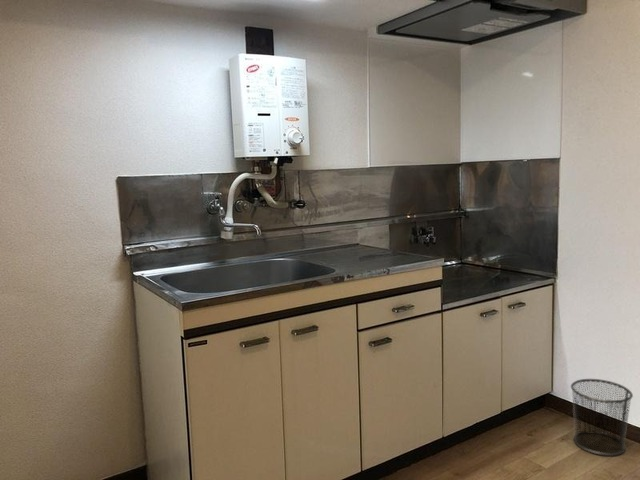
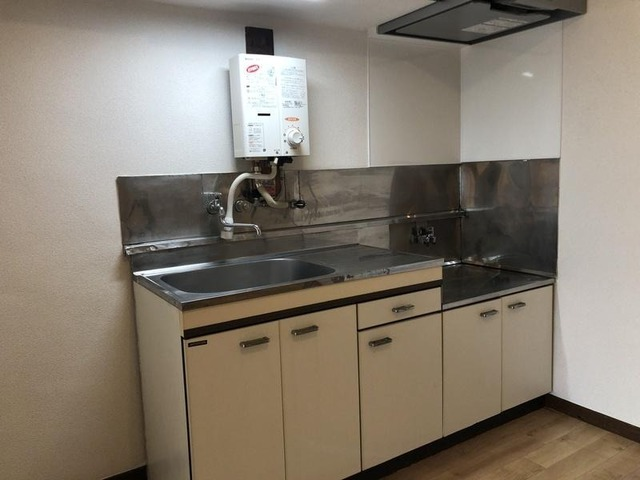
- waste bin (599, 416)
